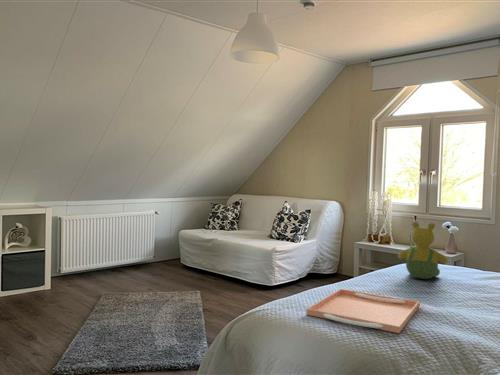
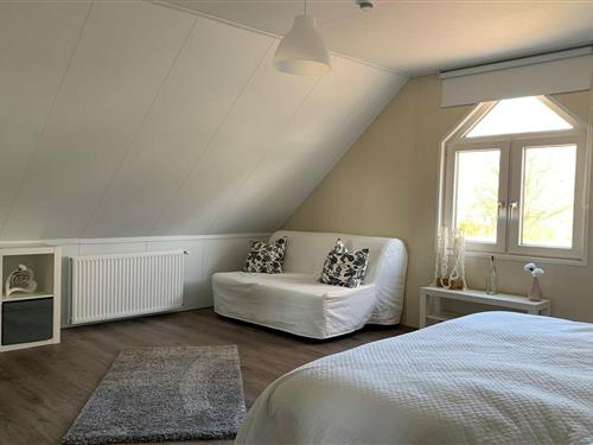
- teddy bear (423, 249)
- serving tray (365, 307)
